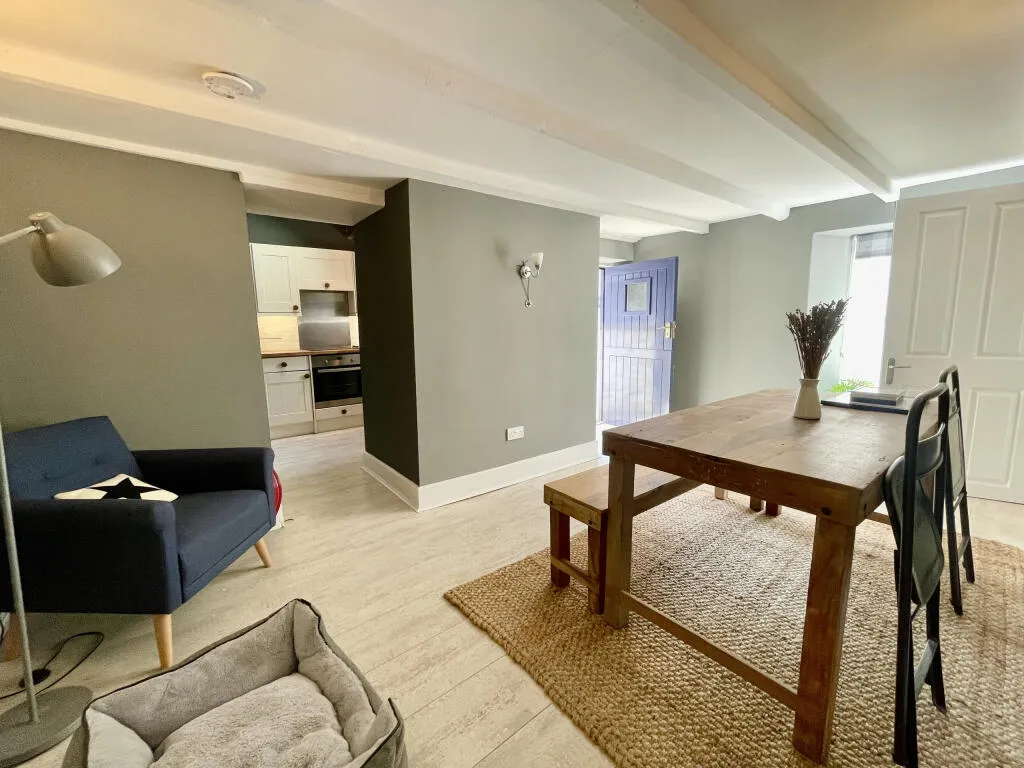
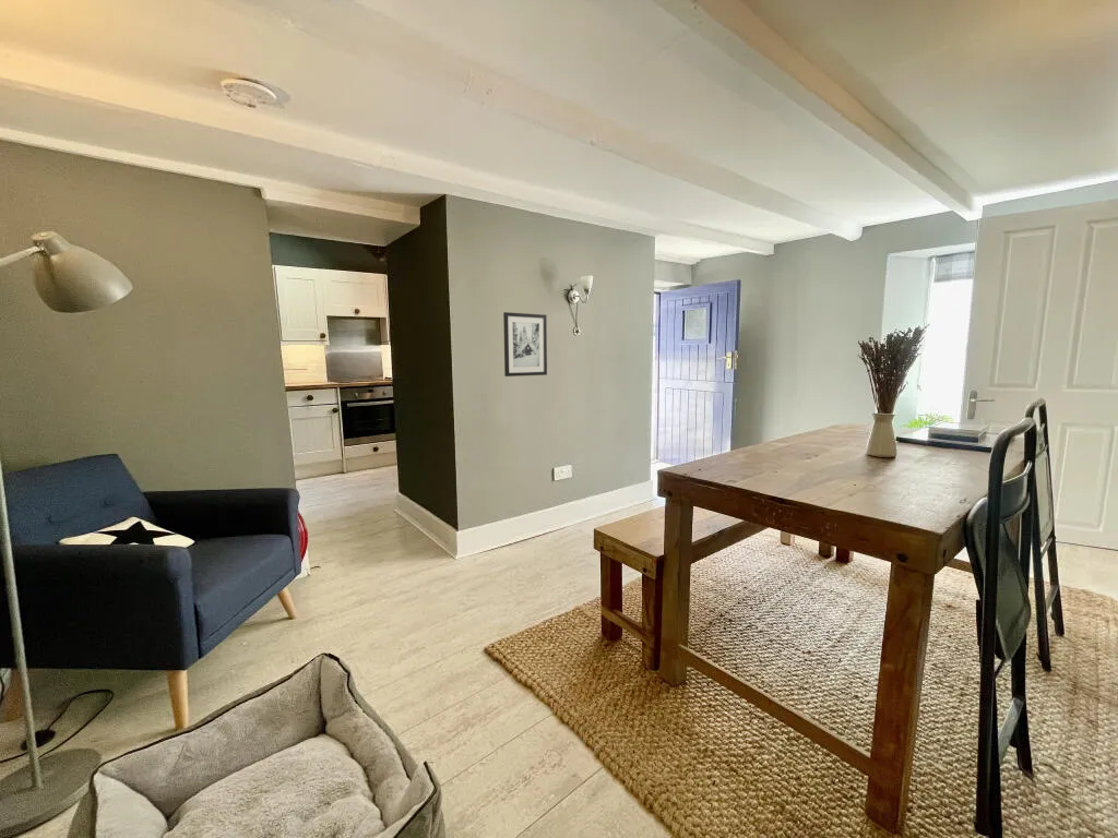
+ wall art (525, 345)
